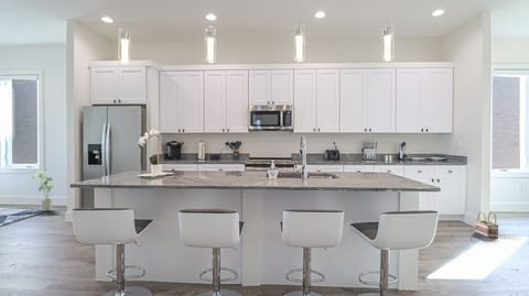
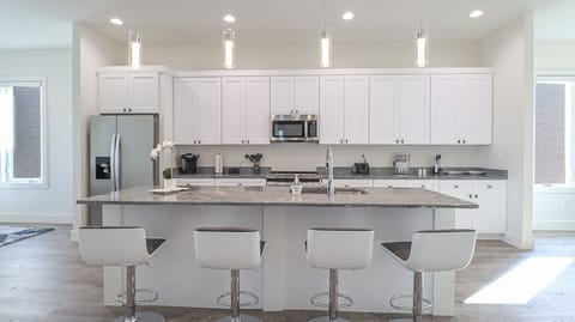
- house plant (44, 193)
- basket (486, 222)
